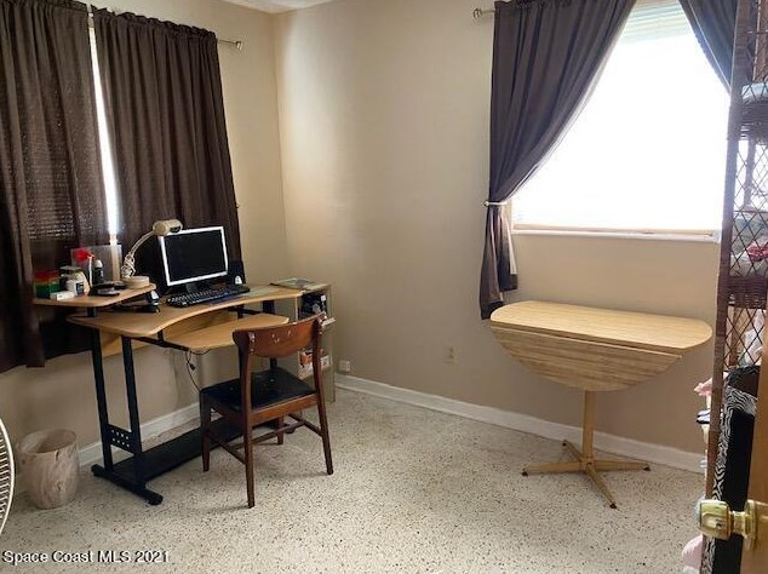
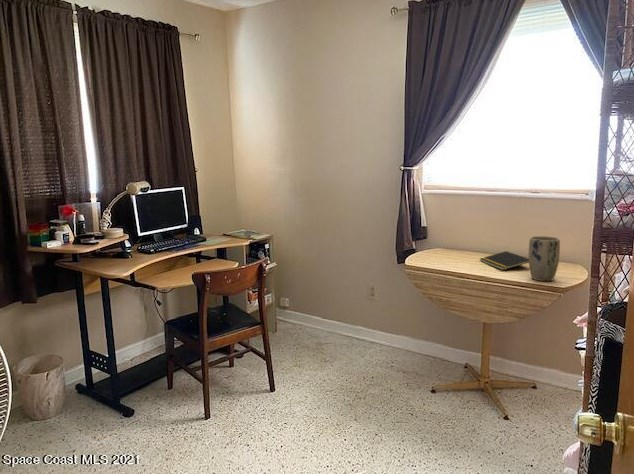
+ notepad (504, 260)
+ plant pot (543, 258)
